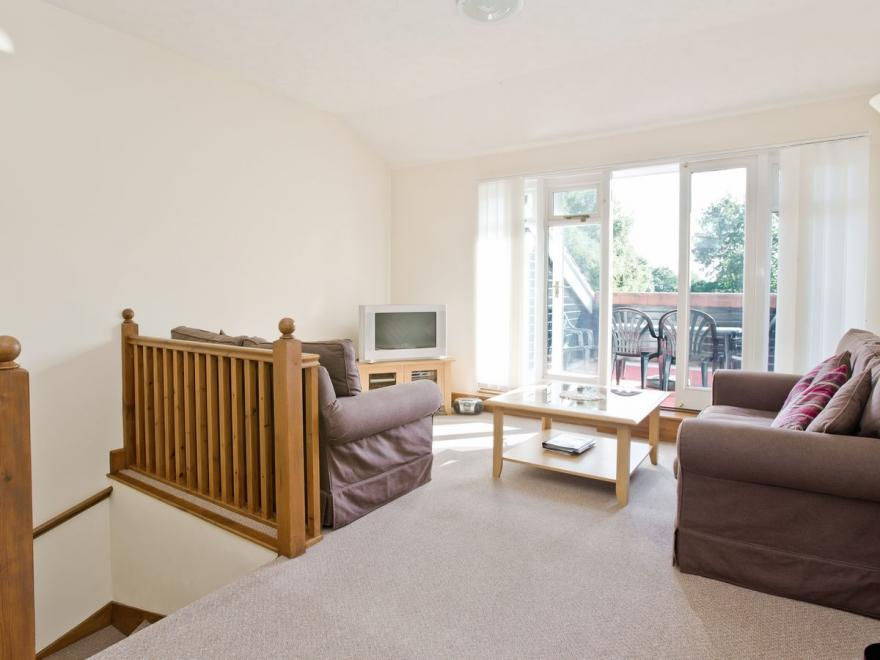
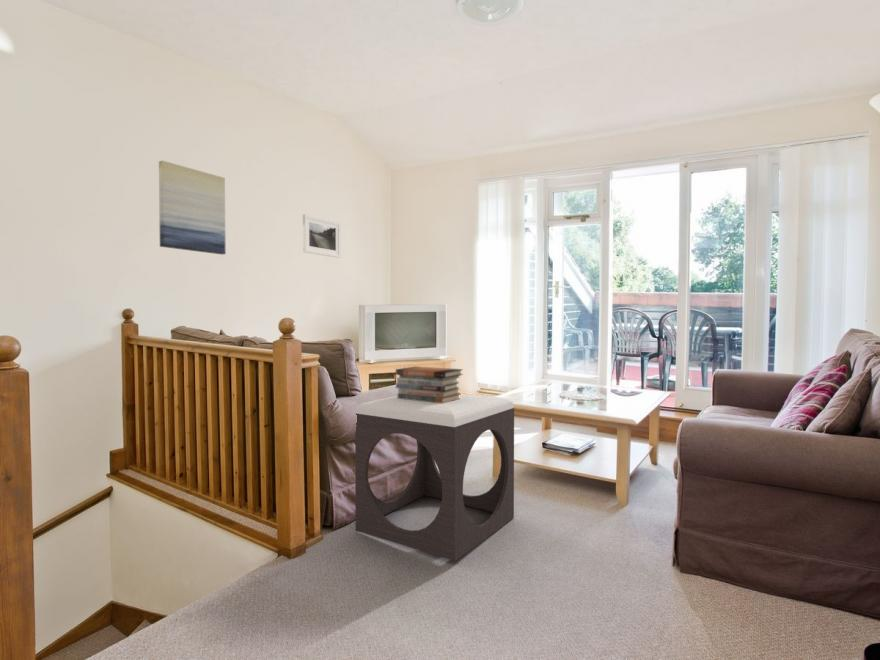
+ wall art (194, 210)
+ book stack (428, 383)
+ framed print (322, 236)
+ footstool (437, 461)
